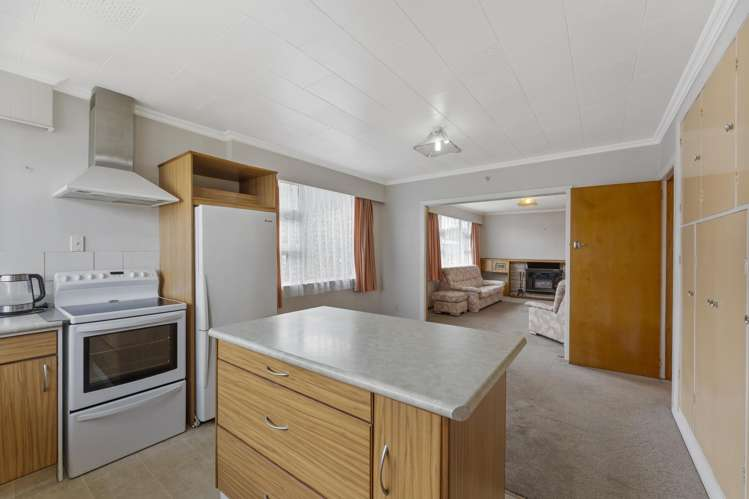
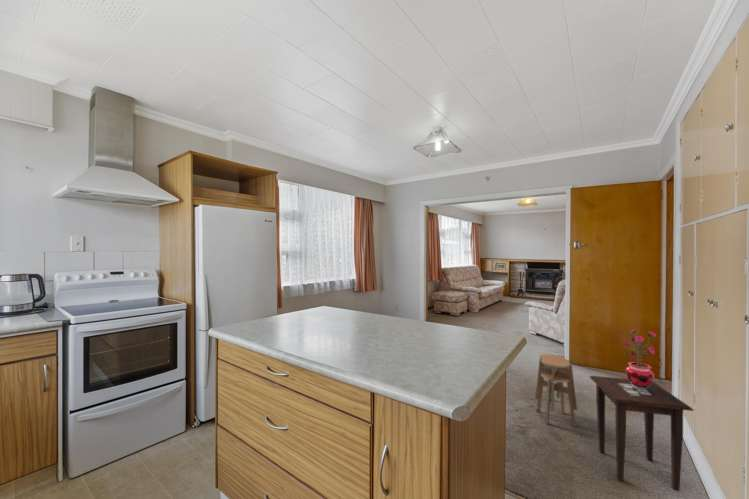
+ side table (645, 427)
+ stool (554, 379)
+ potted plant (638, 358)
